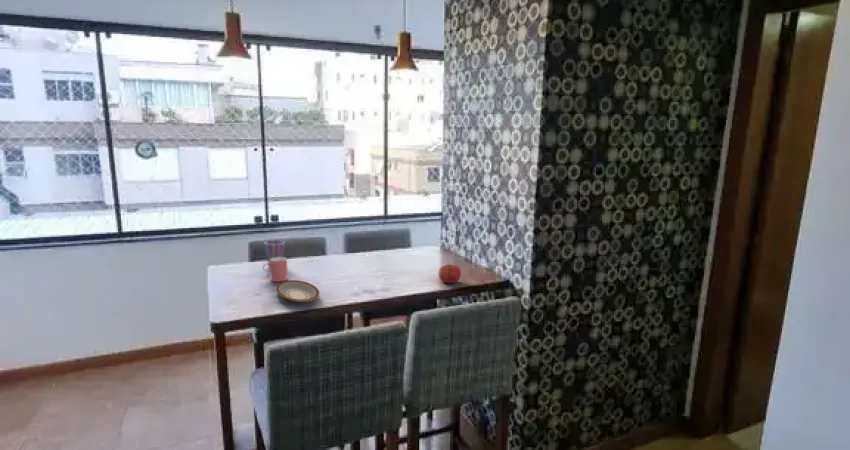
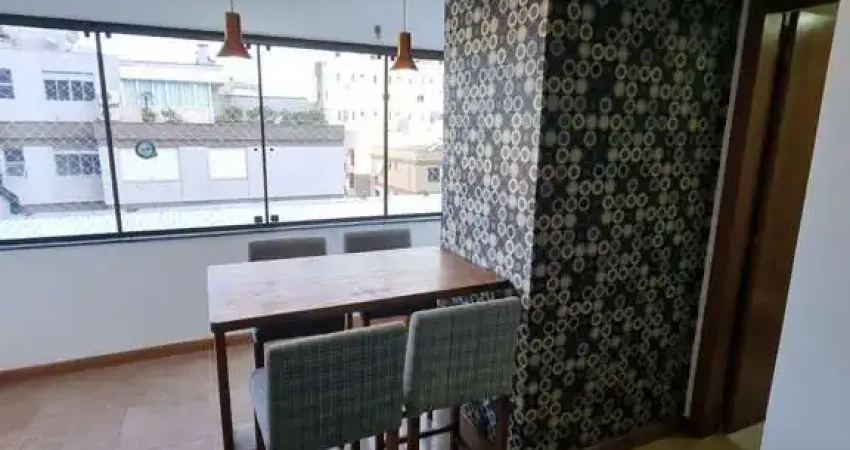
- fruit (449, 272)
- cup (275, 269)
- cup (275, 255)
- plate (297, 292)
